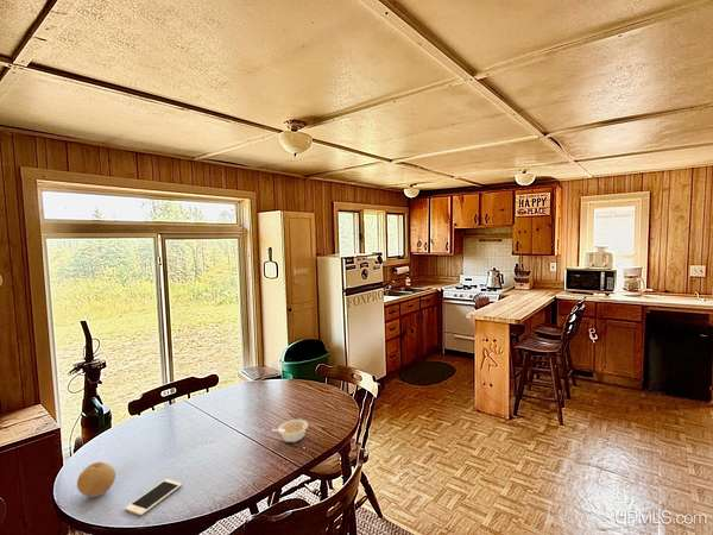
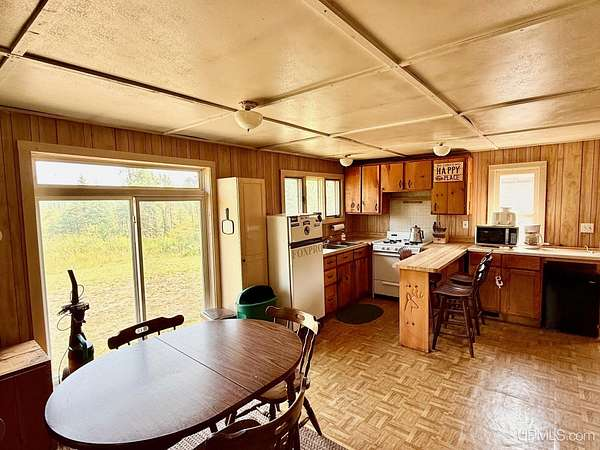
- cell phone (154, 496)
- legume (292, 430)
- fruit (96, 479)
